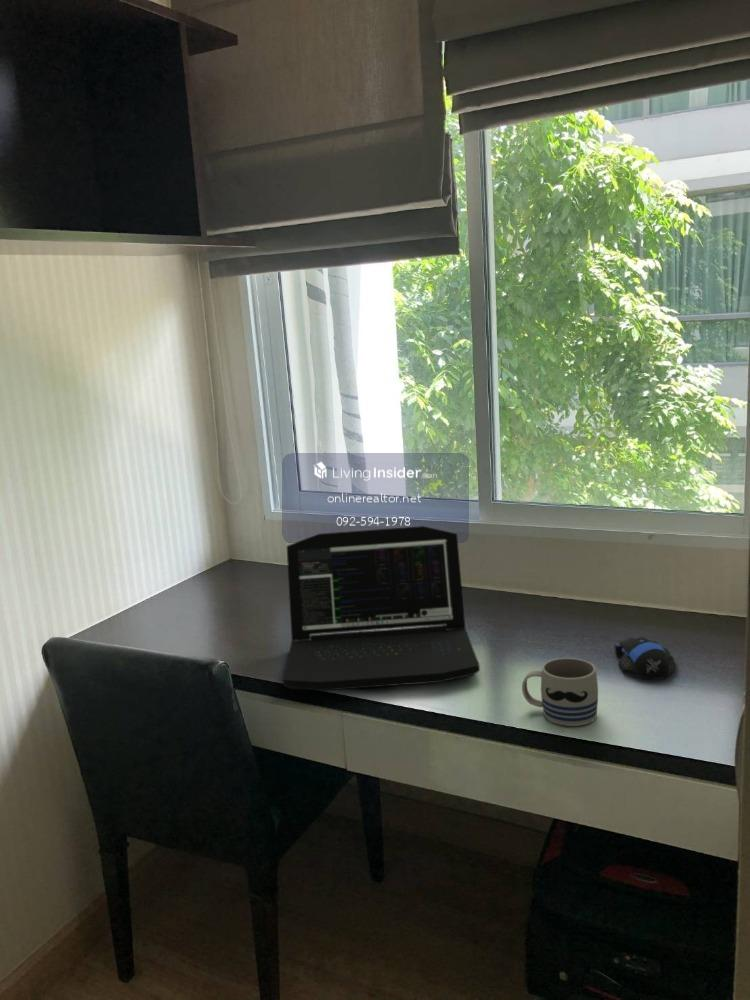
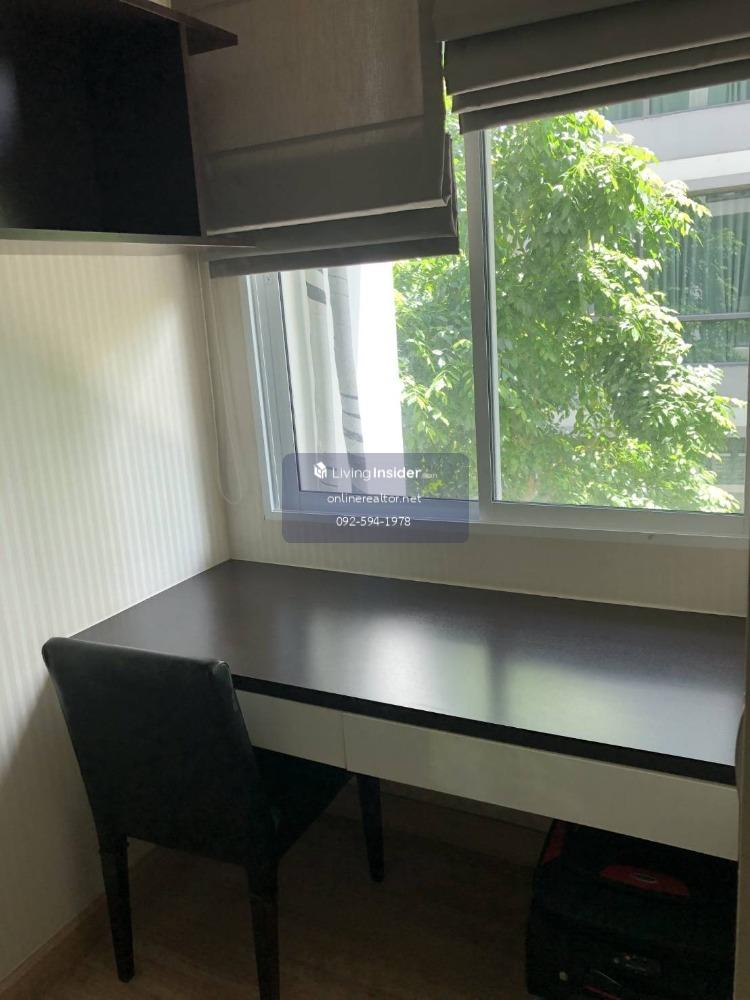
- laptop (376, 603)
- computer mouse (645, 652)
- mug (559, 689)
